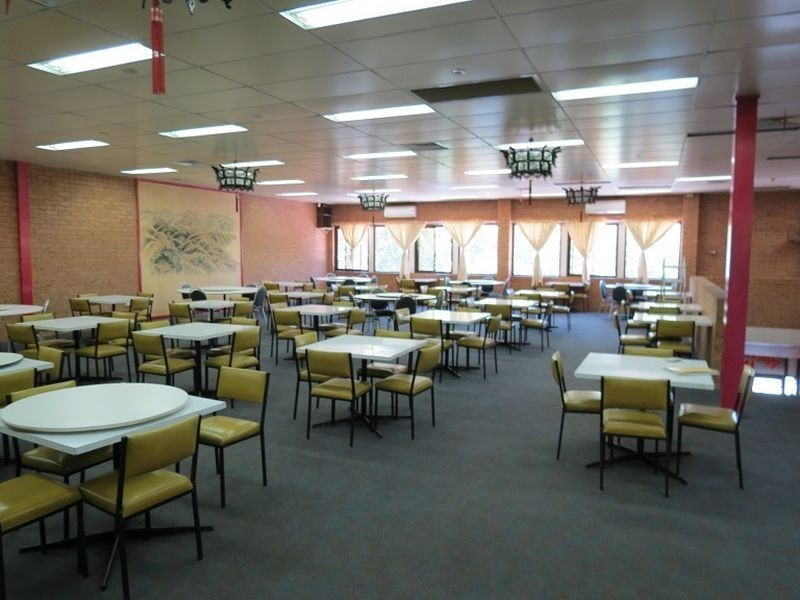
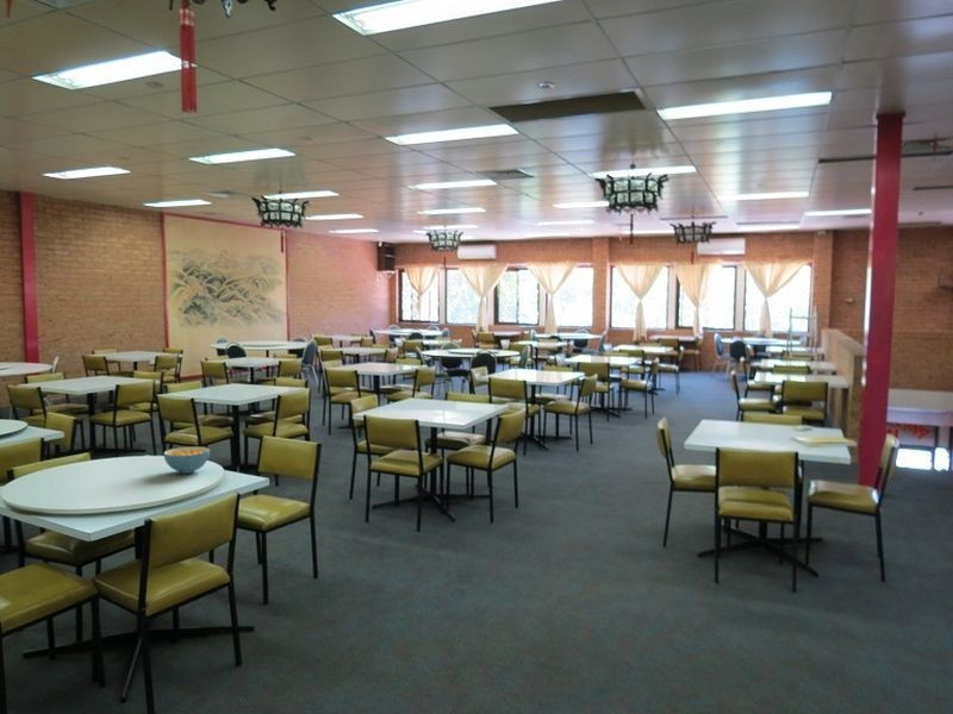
+ cereal bowl (187, 461)
